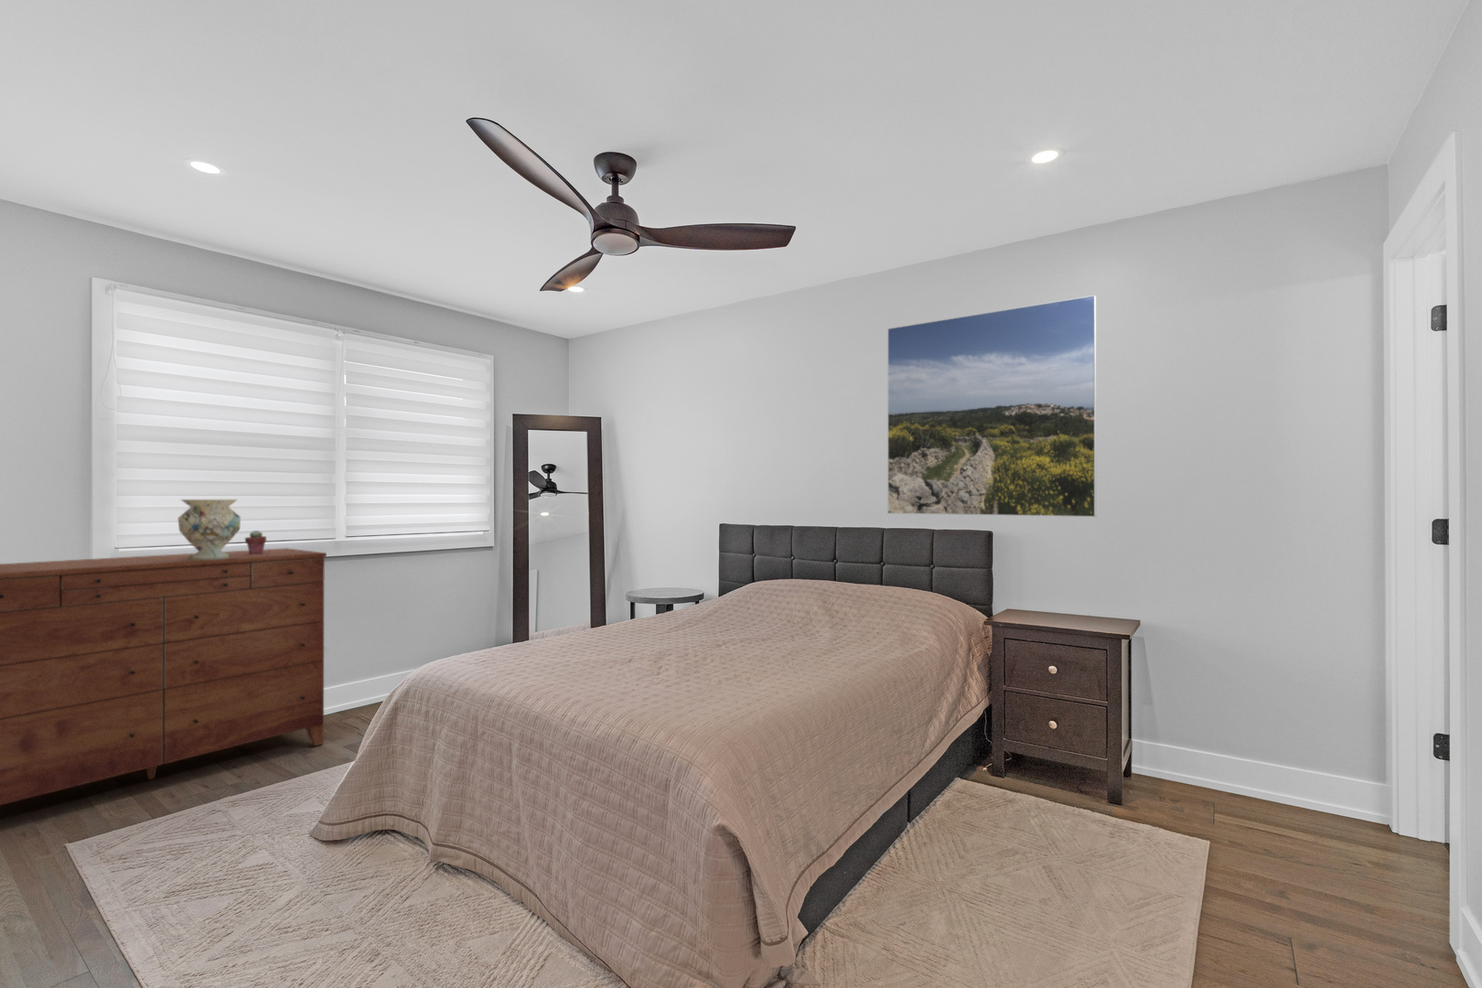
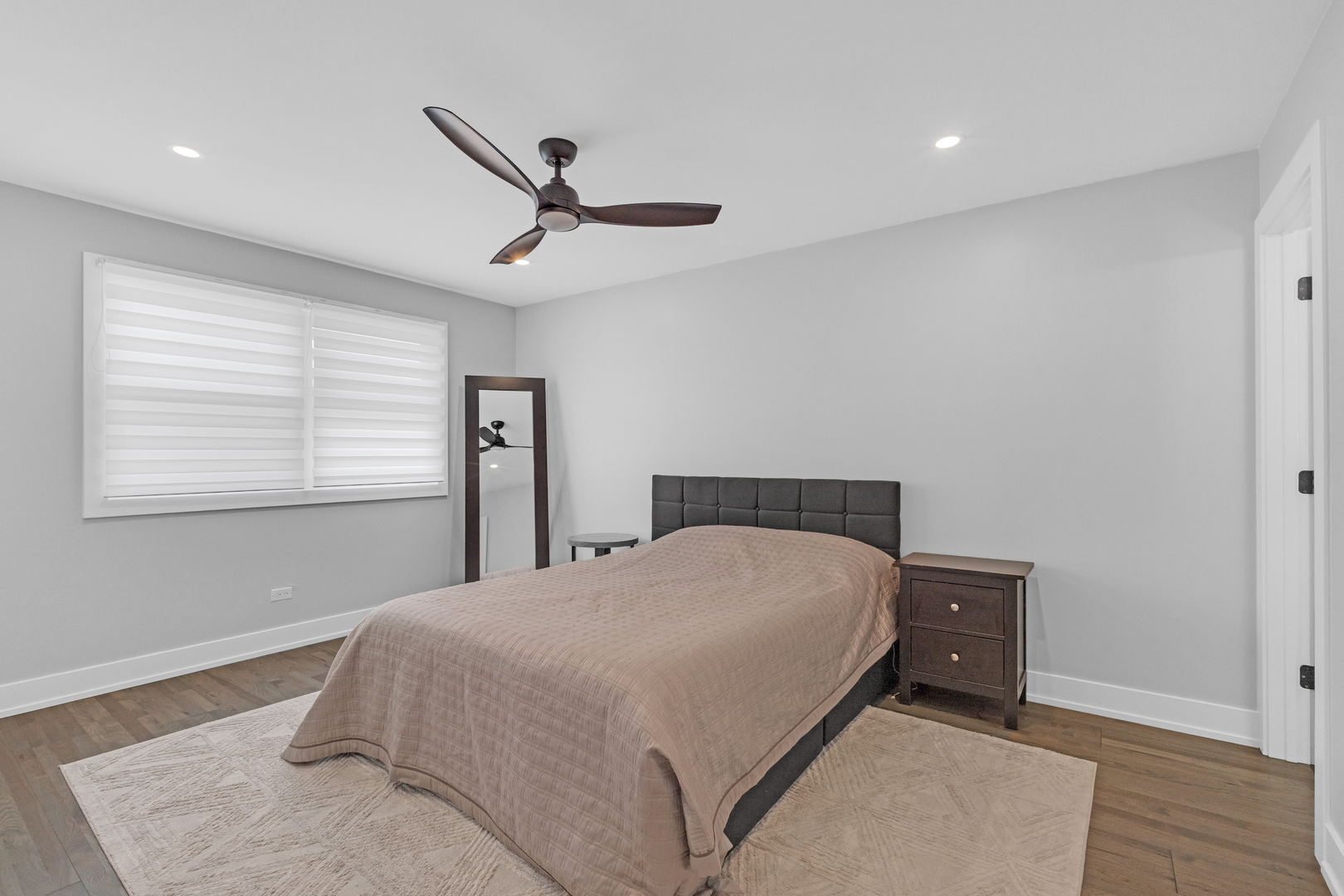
- decorative vase (210, 528)
- dresser (148, 667)
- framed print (982, 415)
- potted succulent (255, 540)
